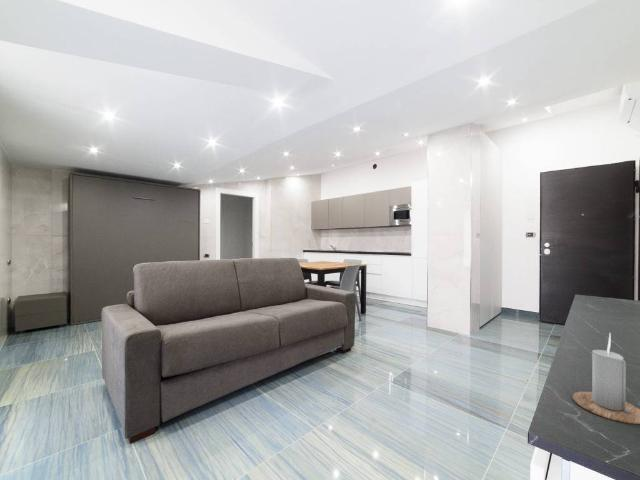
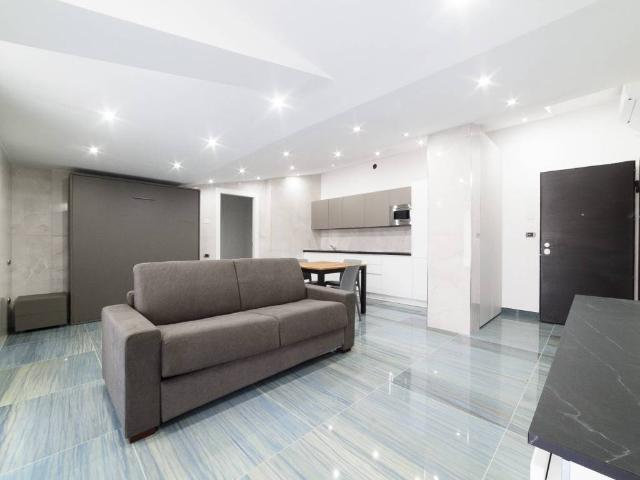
- candle (607, 369)
